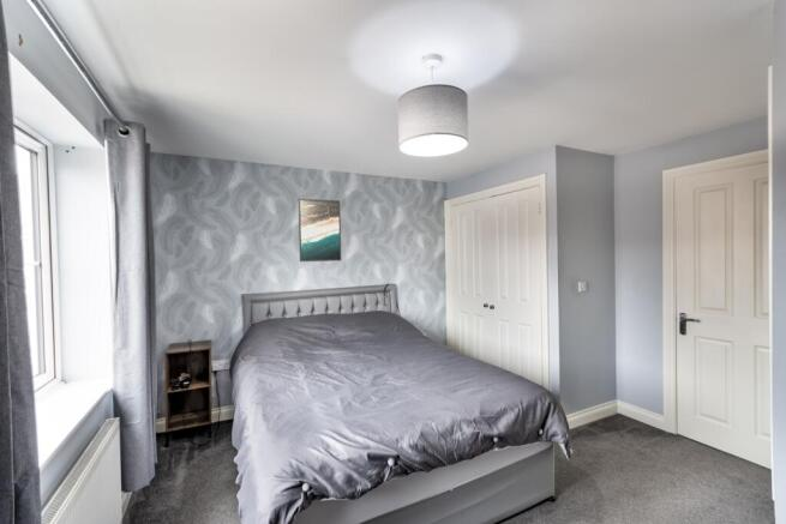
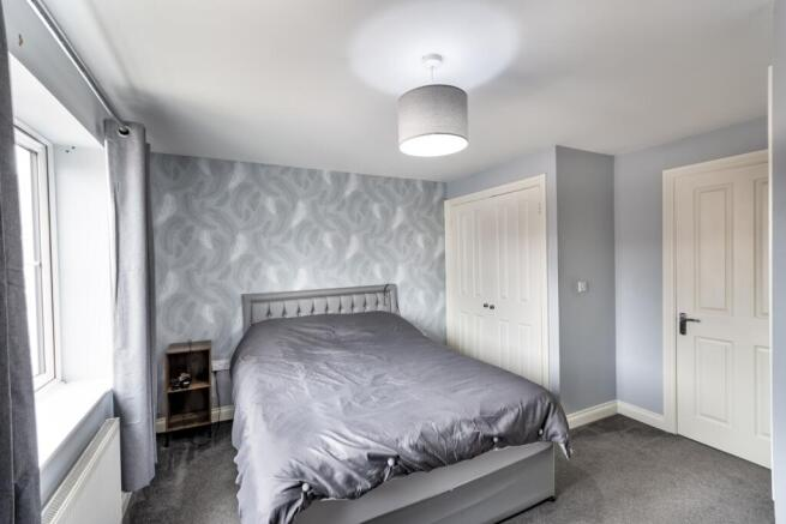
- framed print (319, 230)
